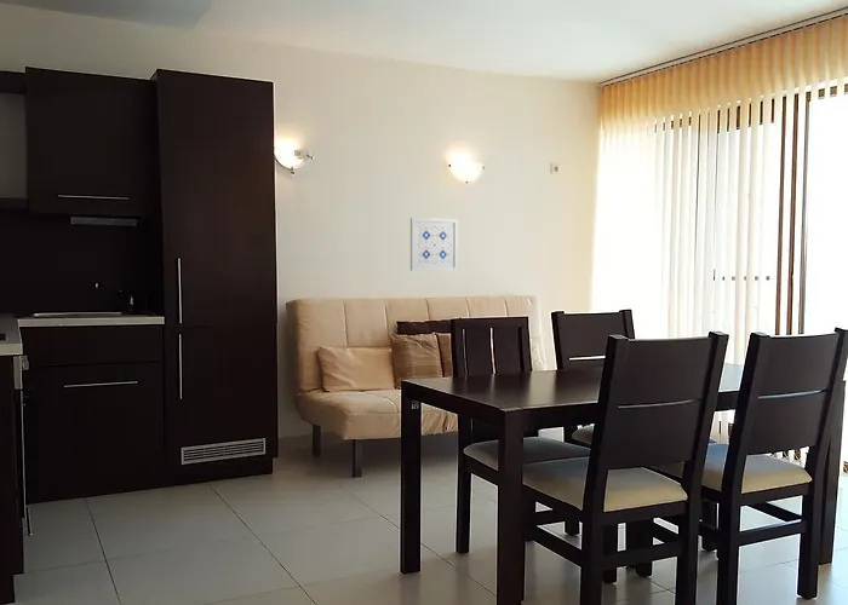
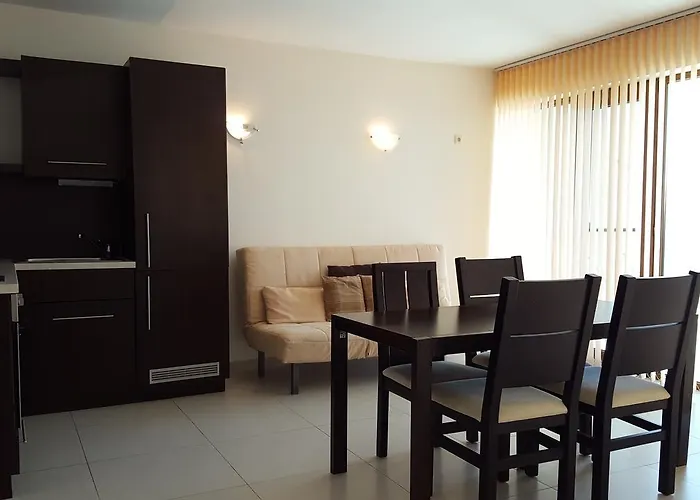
- wall art (434, 244)
